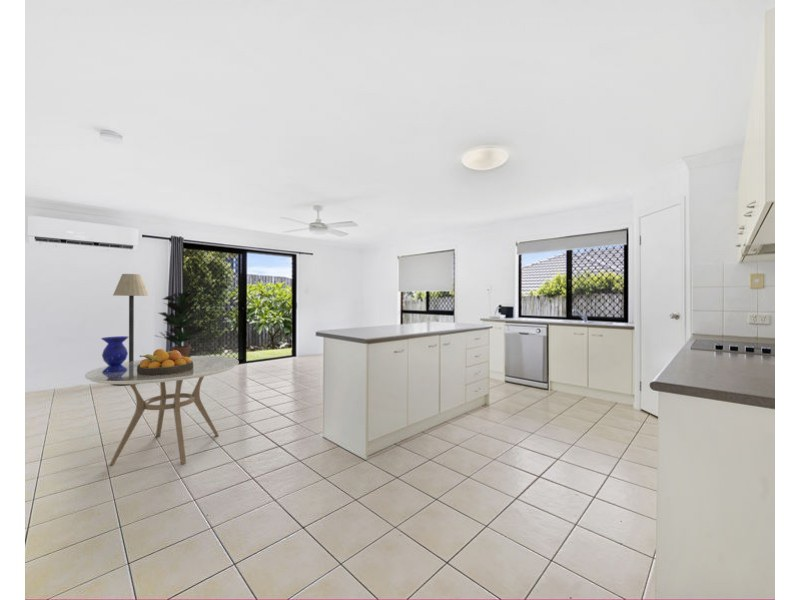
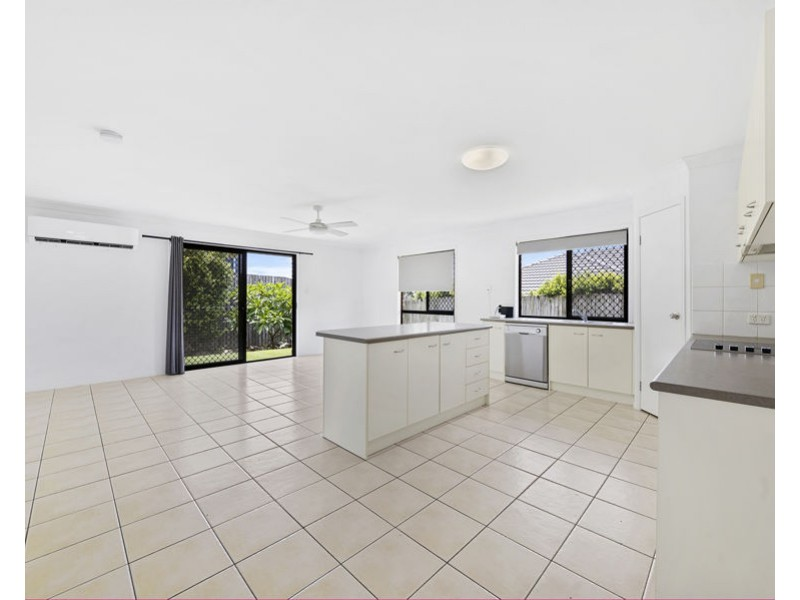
- fruit bowl (166, 360)
- potted plant (181, 325)
- dining table (169, 407)
- vase (115, 354)
- floor lamp (131, 328)
